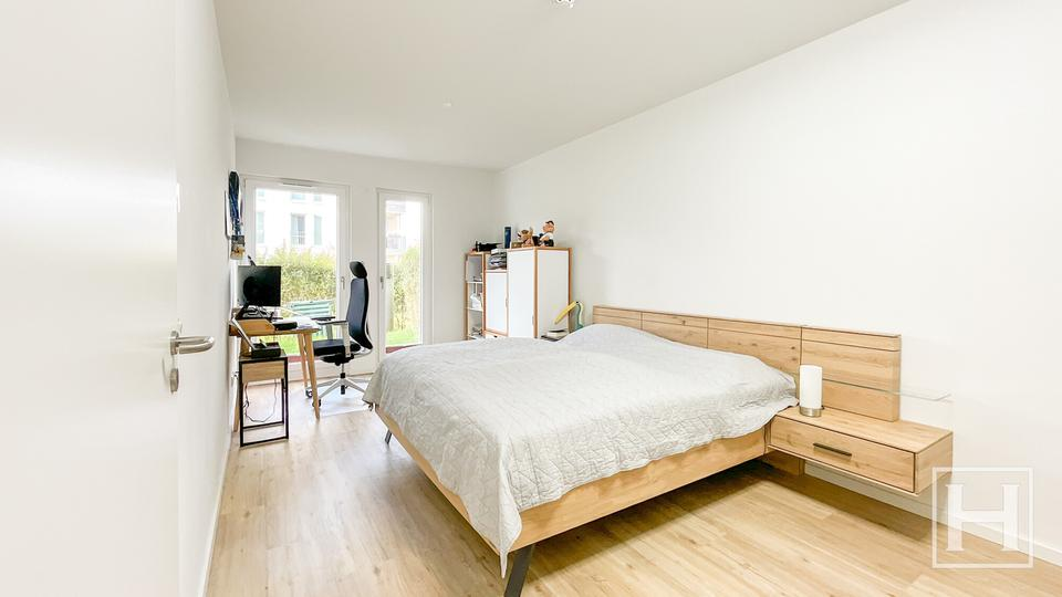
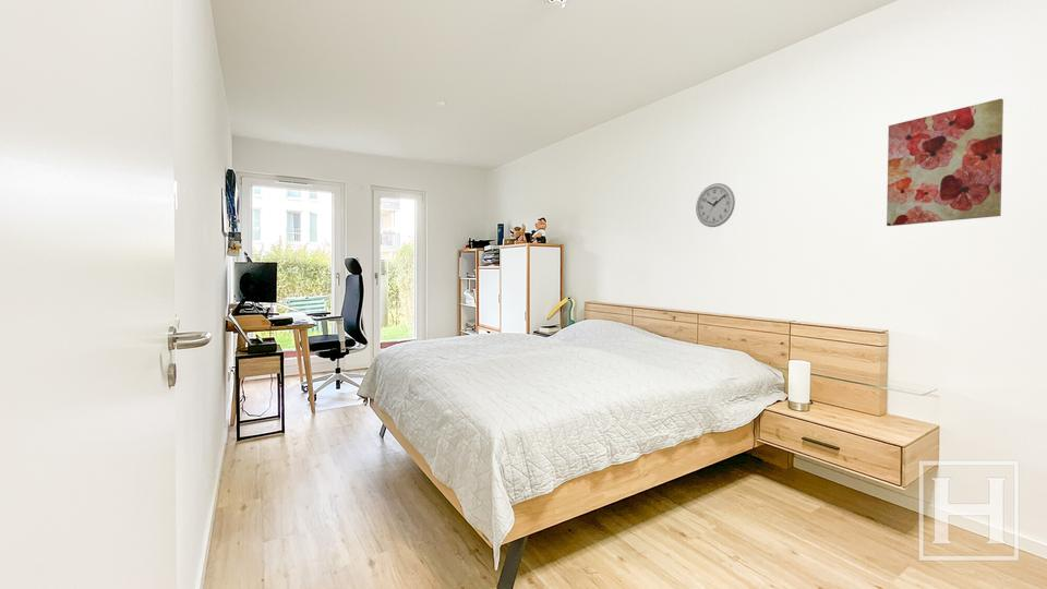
+ wall clock (713, 205)
+ wall art (940, 167)
